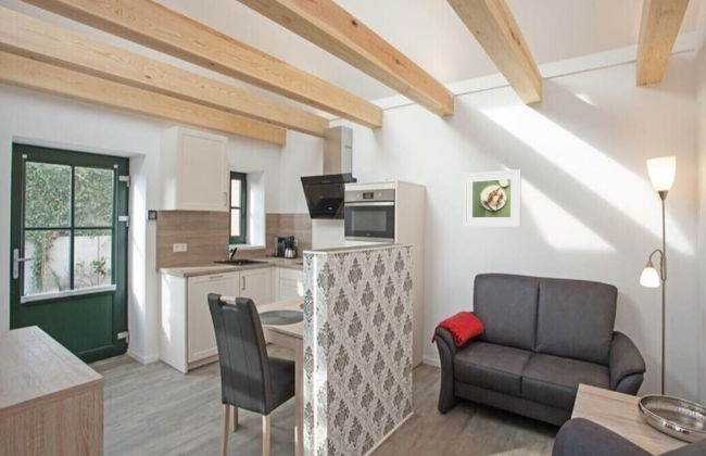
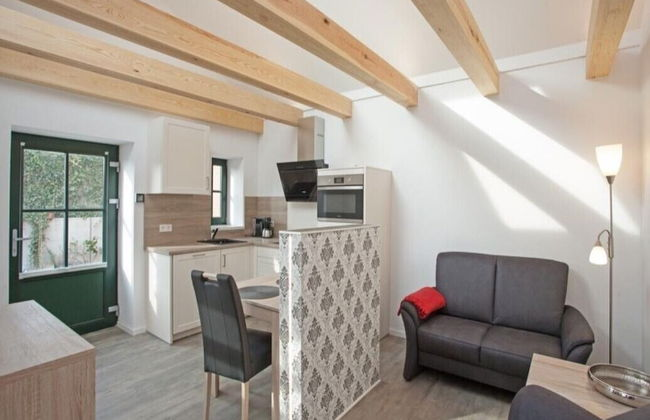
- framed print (491, 199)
